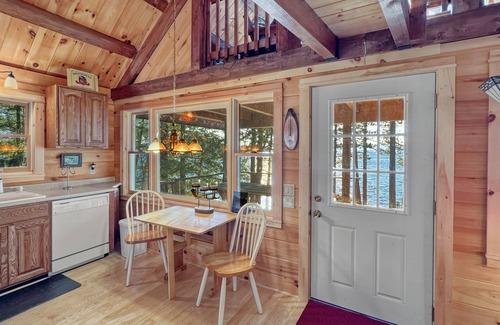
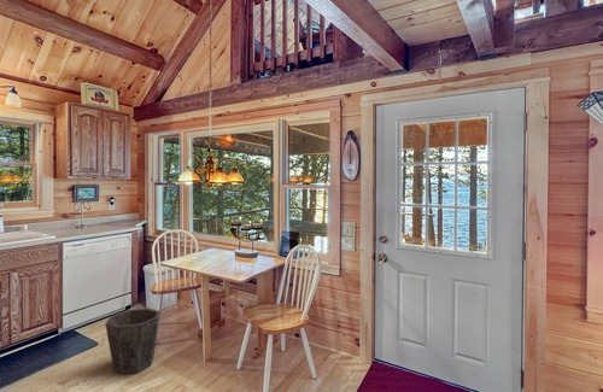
+ waste bin (134, 340)
